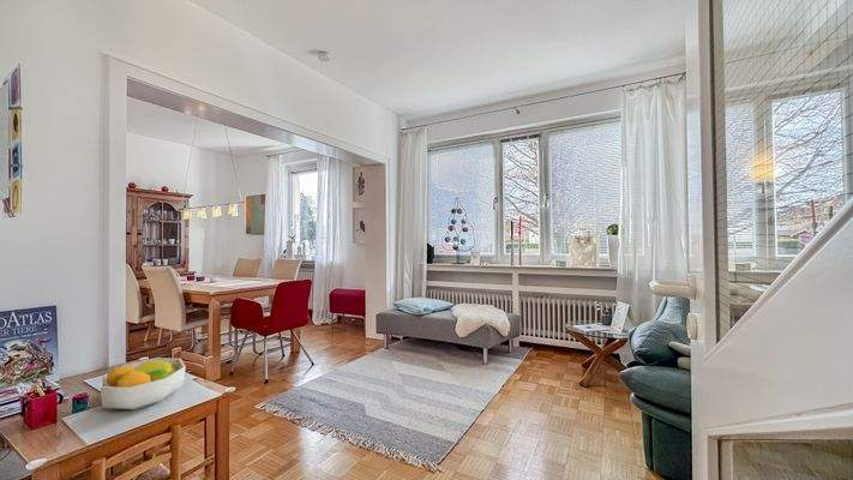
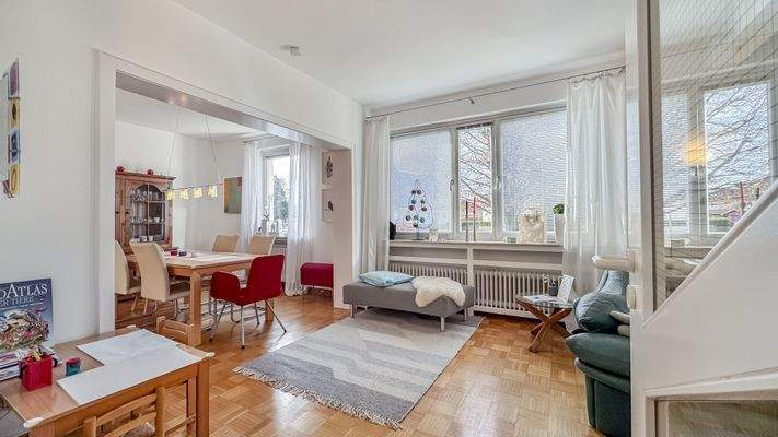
- fruit bowl (144, 378)
